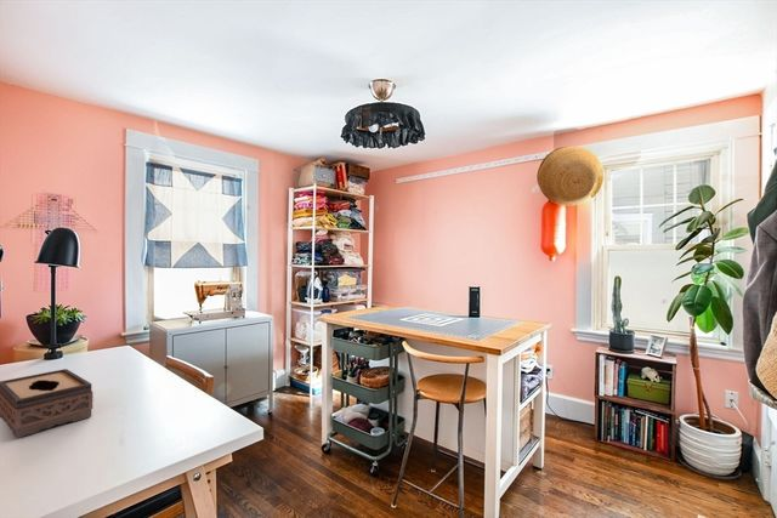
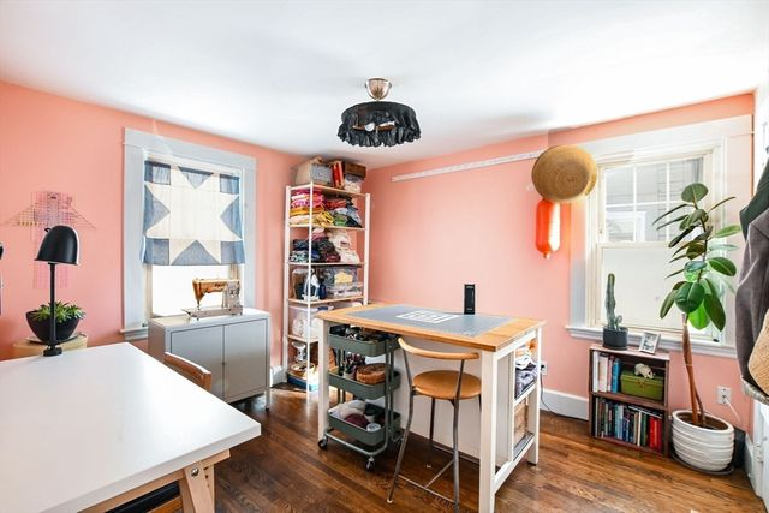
- tissue box (44, 399)
